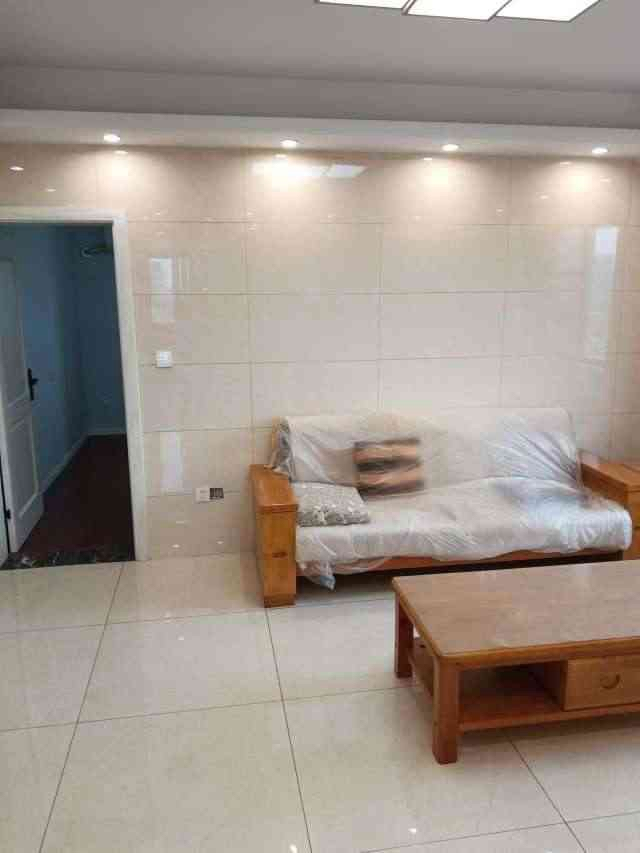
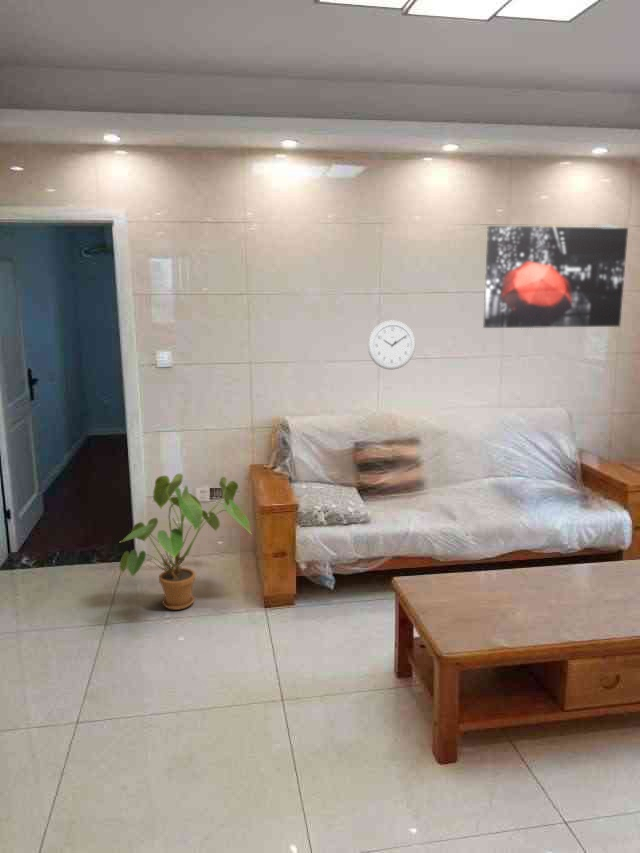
+ house plant (185, 538)
+ wall clock (392, 345)
+ wall art (555, 277)
